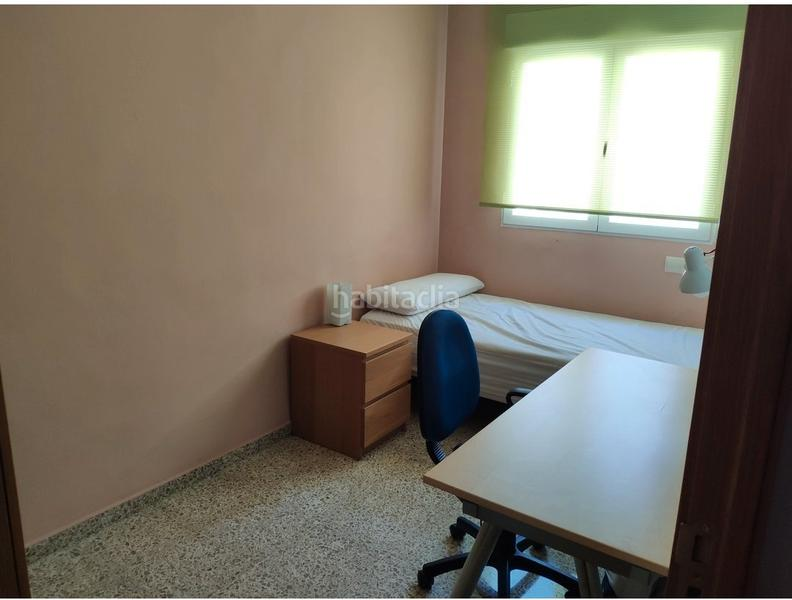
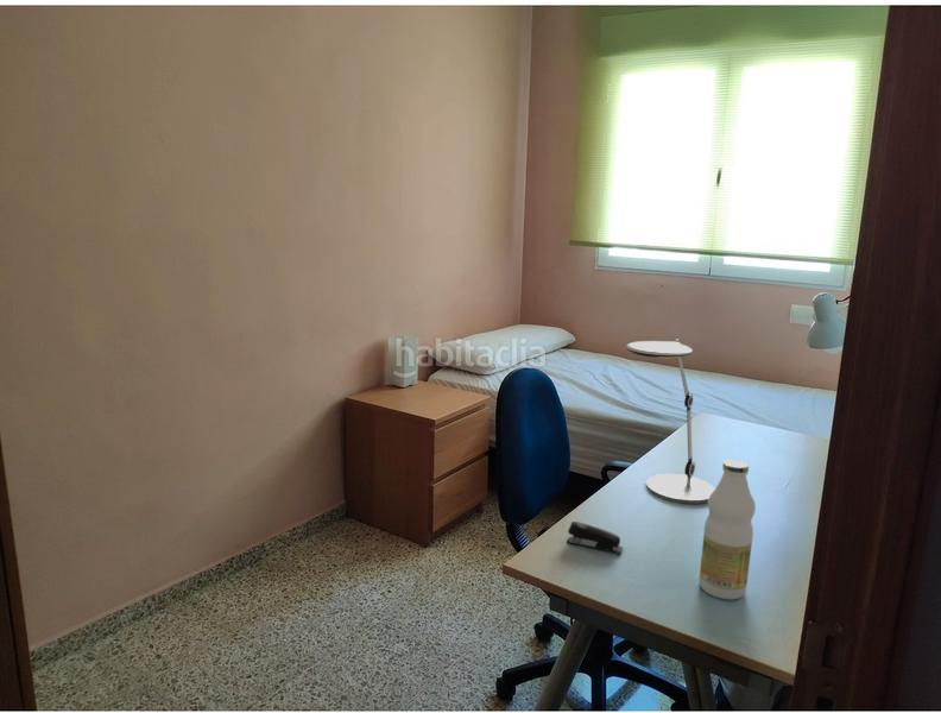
+ bottle (728, 526)
+ desk lamp (687, 421)
+ stapler (595, 536)
